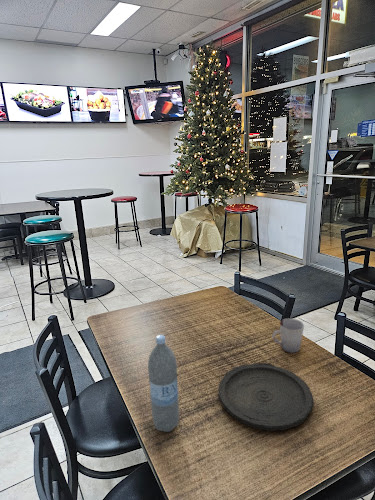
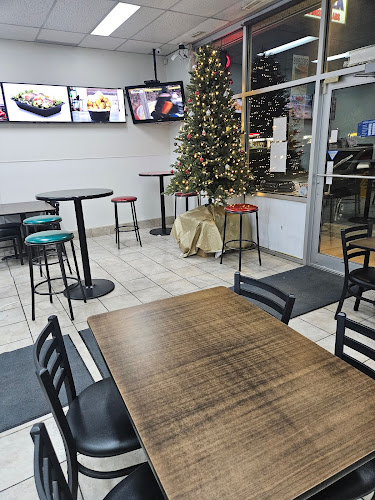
- water bottle (163, 383)
- cup (287, 336)
- plate (264, 393)
